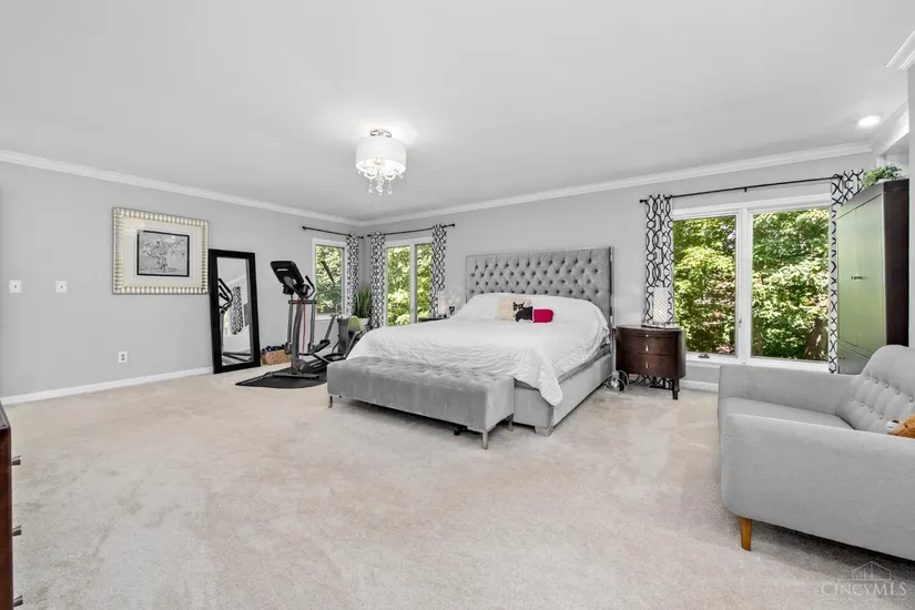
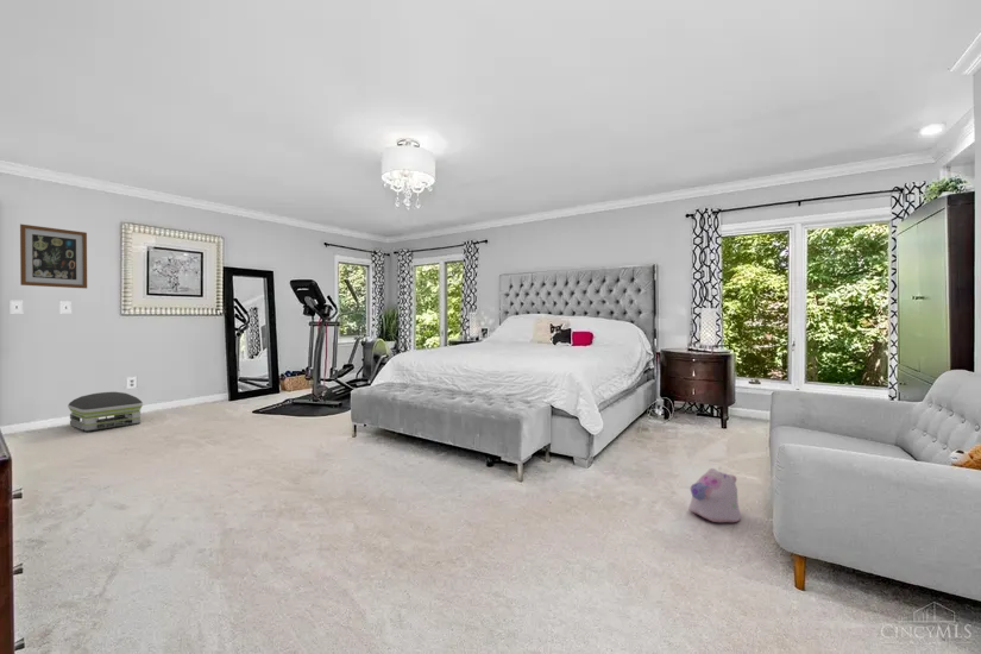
+ plush toy (713, 492)
+ air purifier (106, 408)
+ wall art (55, 257)
